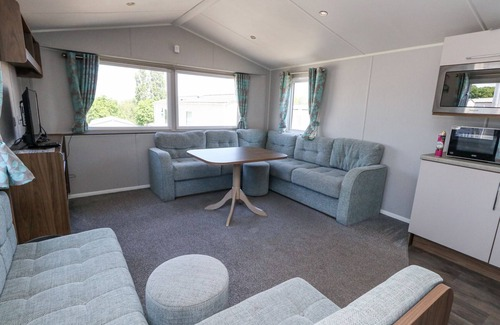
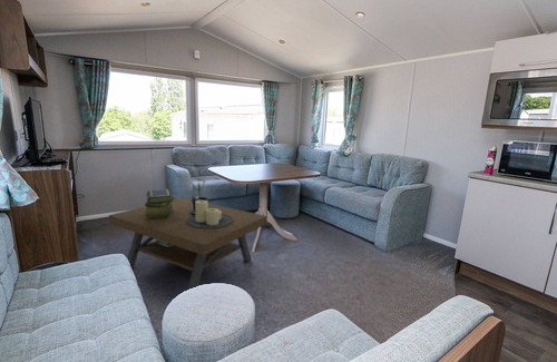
+ stack of books (159, 202)
+ potted plant (201, 195)
+ coffee table (190, 232)
